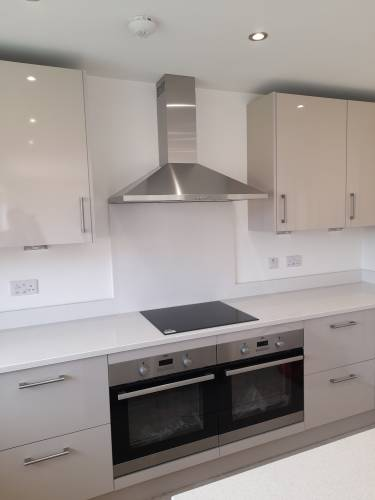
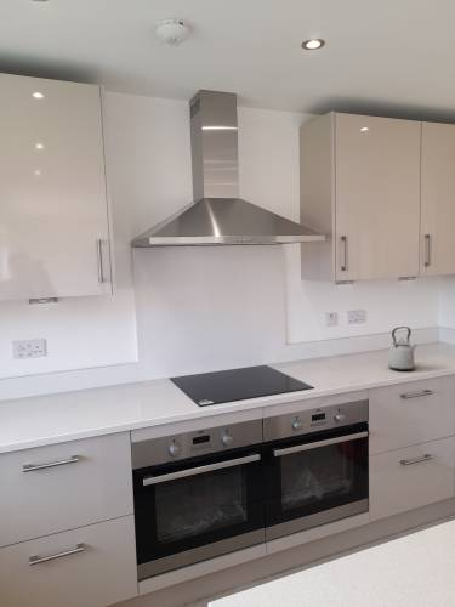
+ kettle (404, 347)
